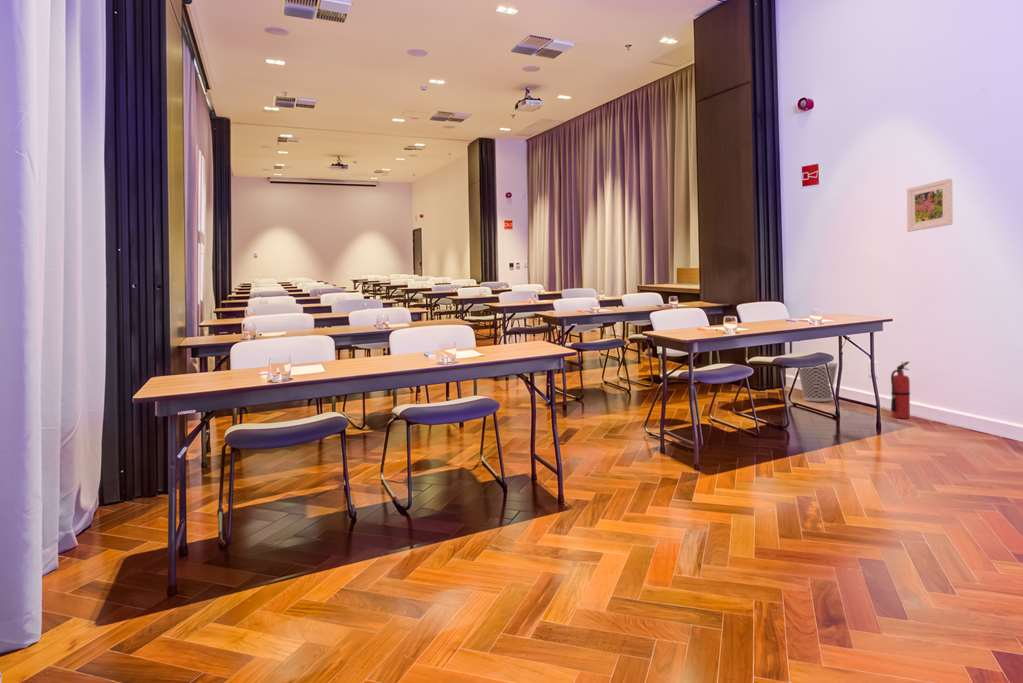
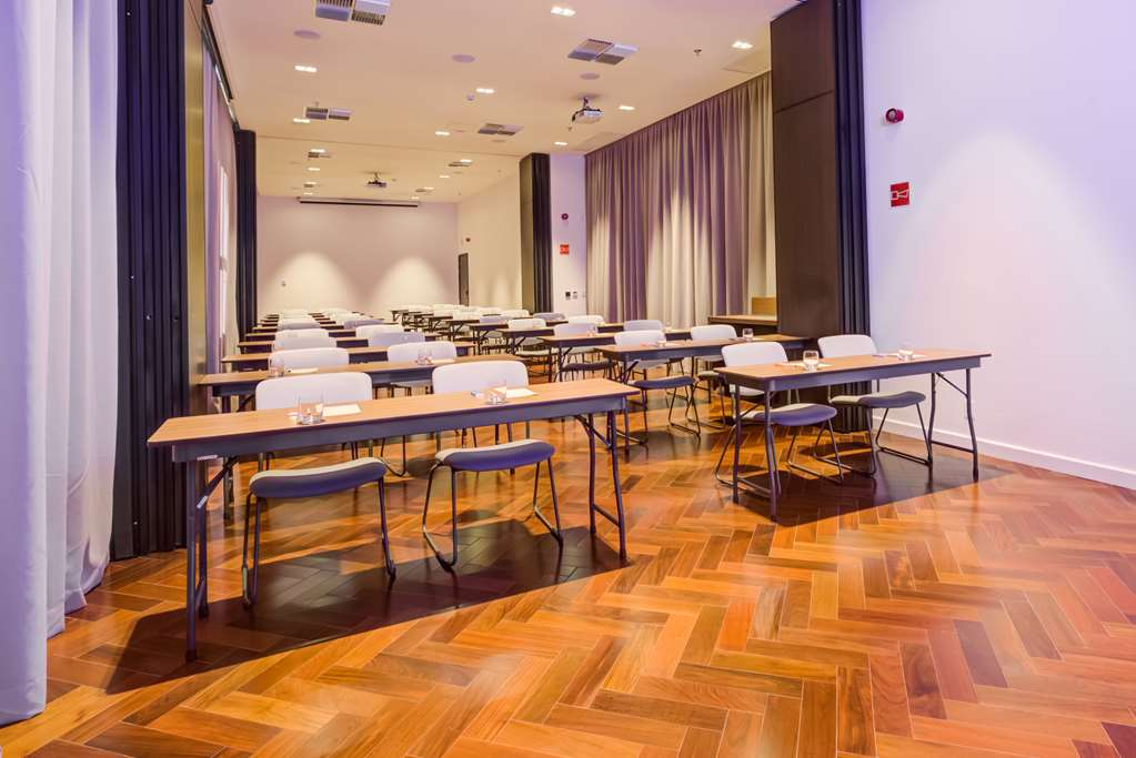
- fire extinguisher (900, 389)
- wastebasket (817, 381)
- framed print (928, 206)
